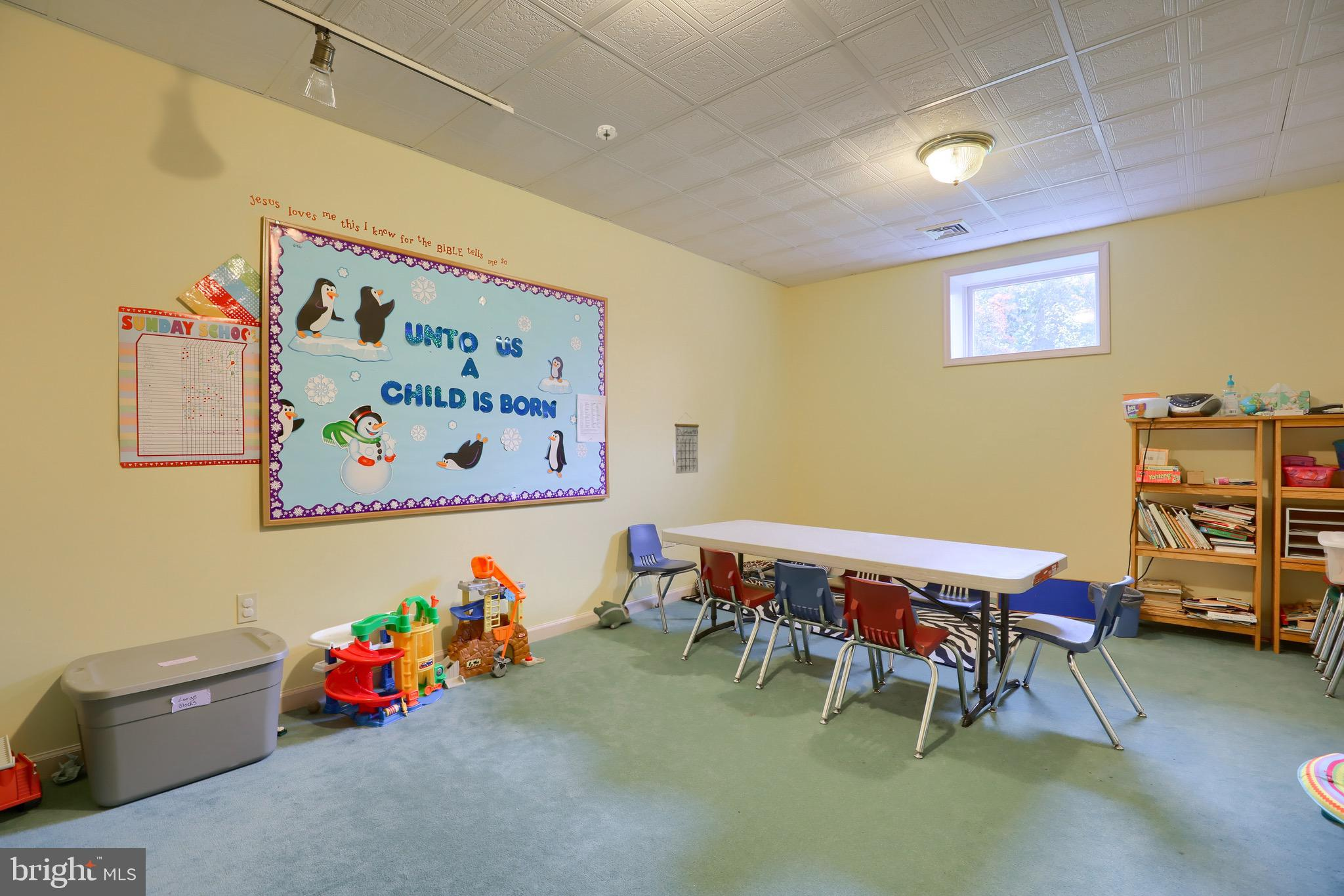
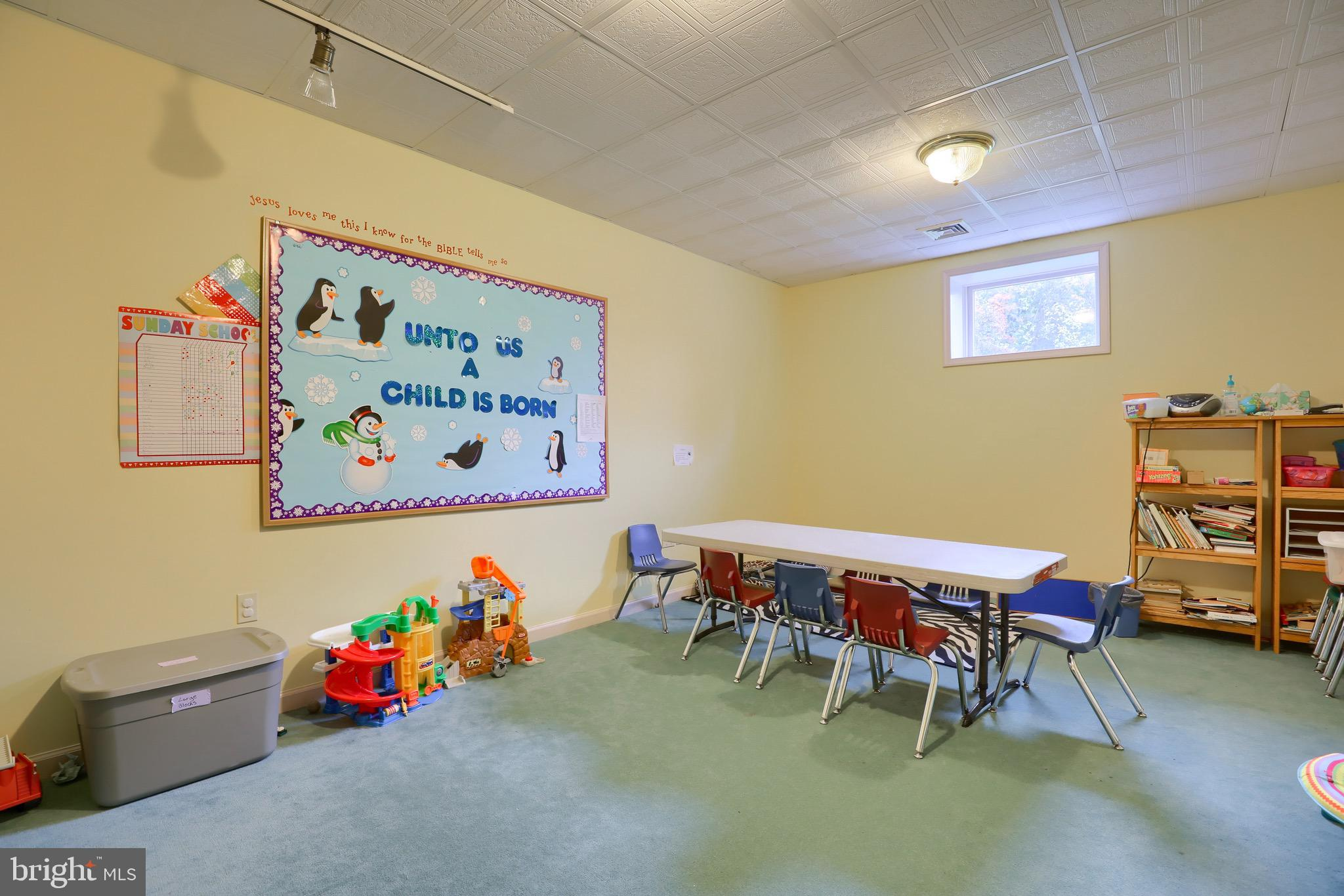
- smoke detector (606, 132)
- plush toy (614, 613)
- calendar (686, 443)
